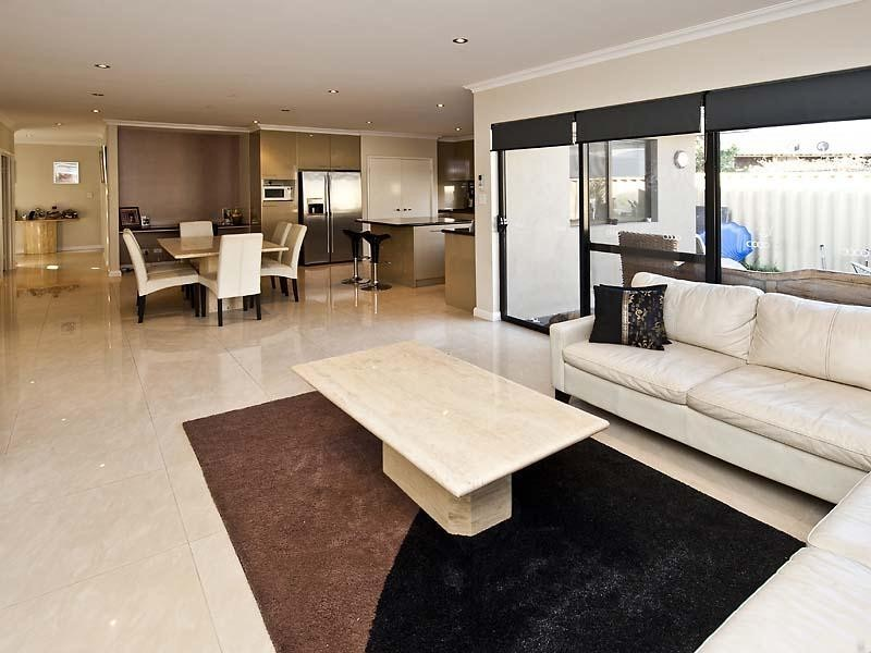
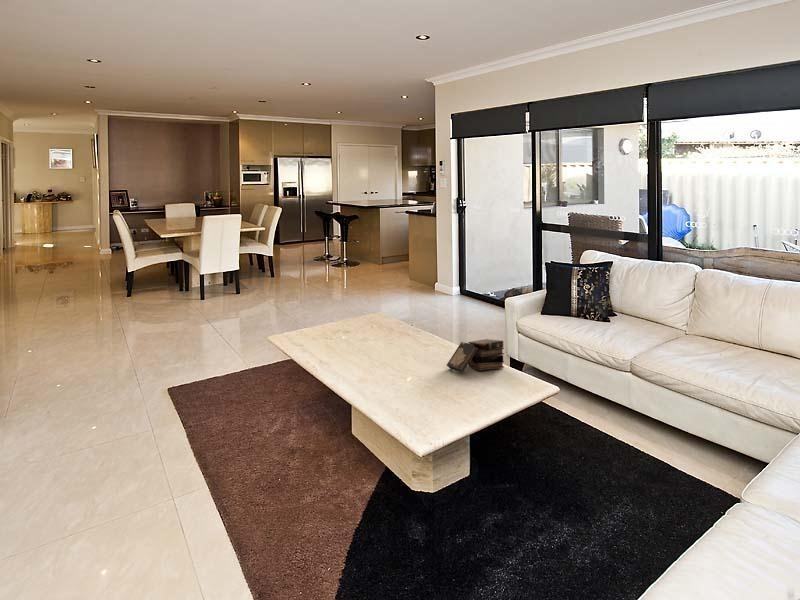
+ book (476, 355)
